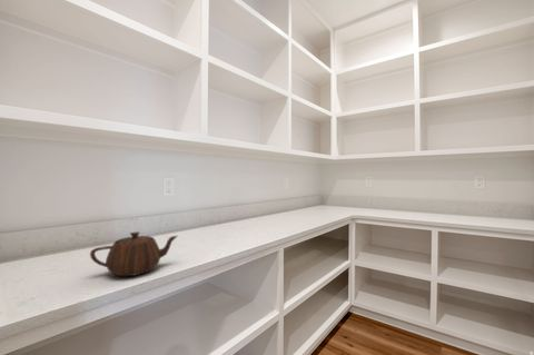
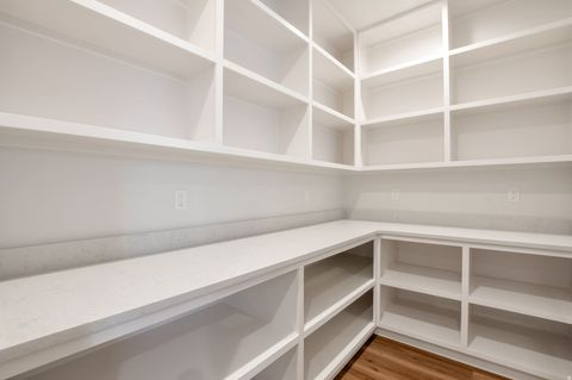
- teapot (137, 250)
